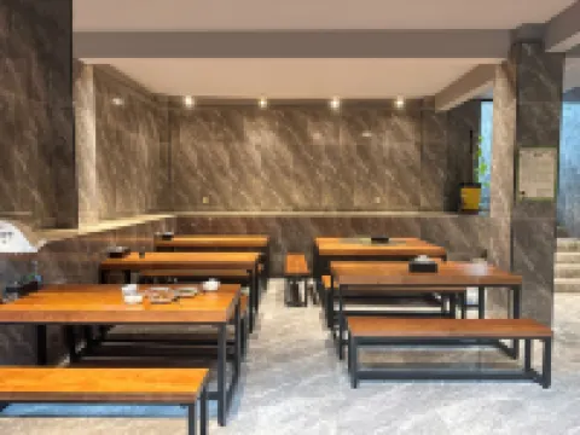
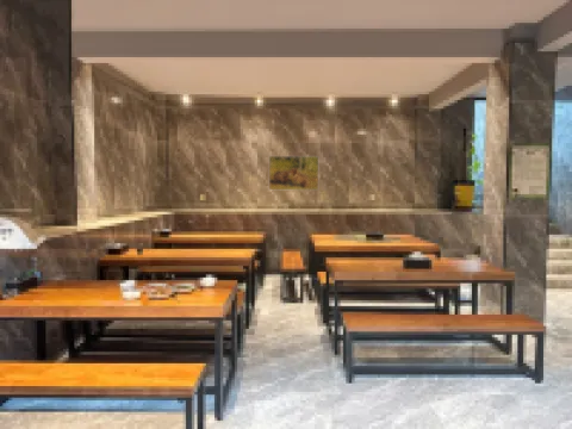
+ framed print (293, 173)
